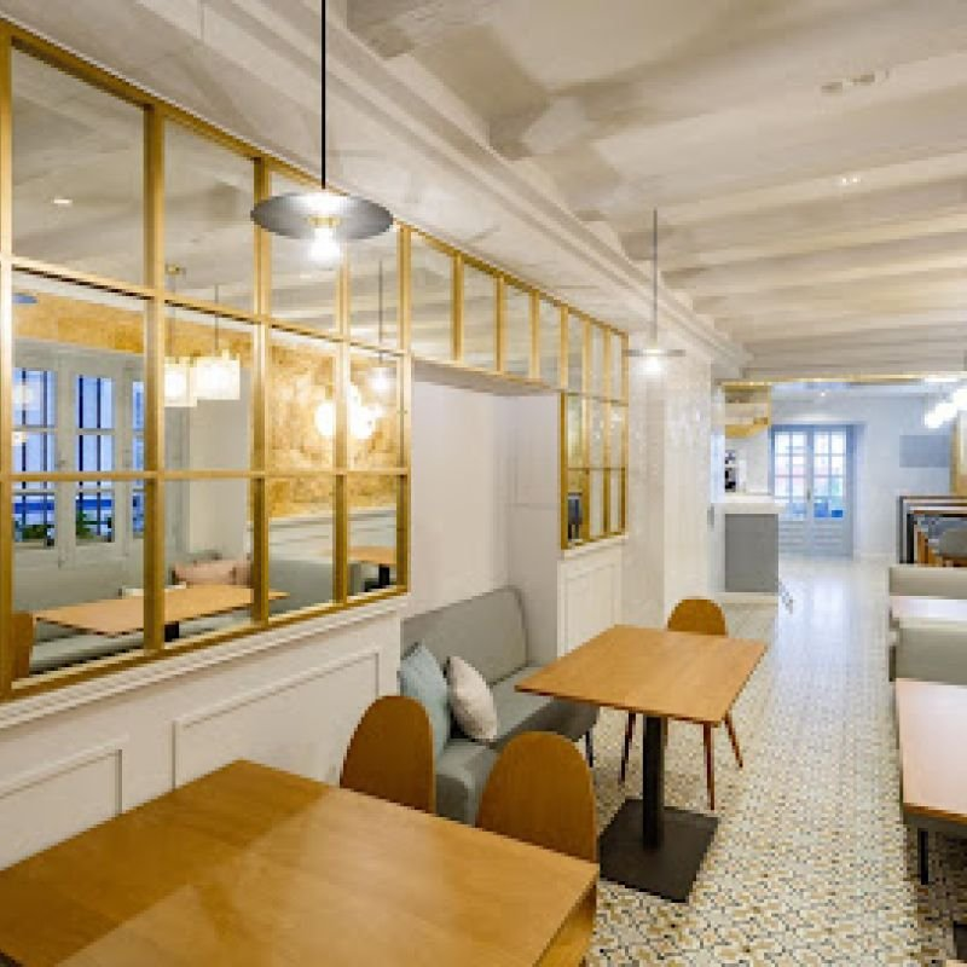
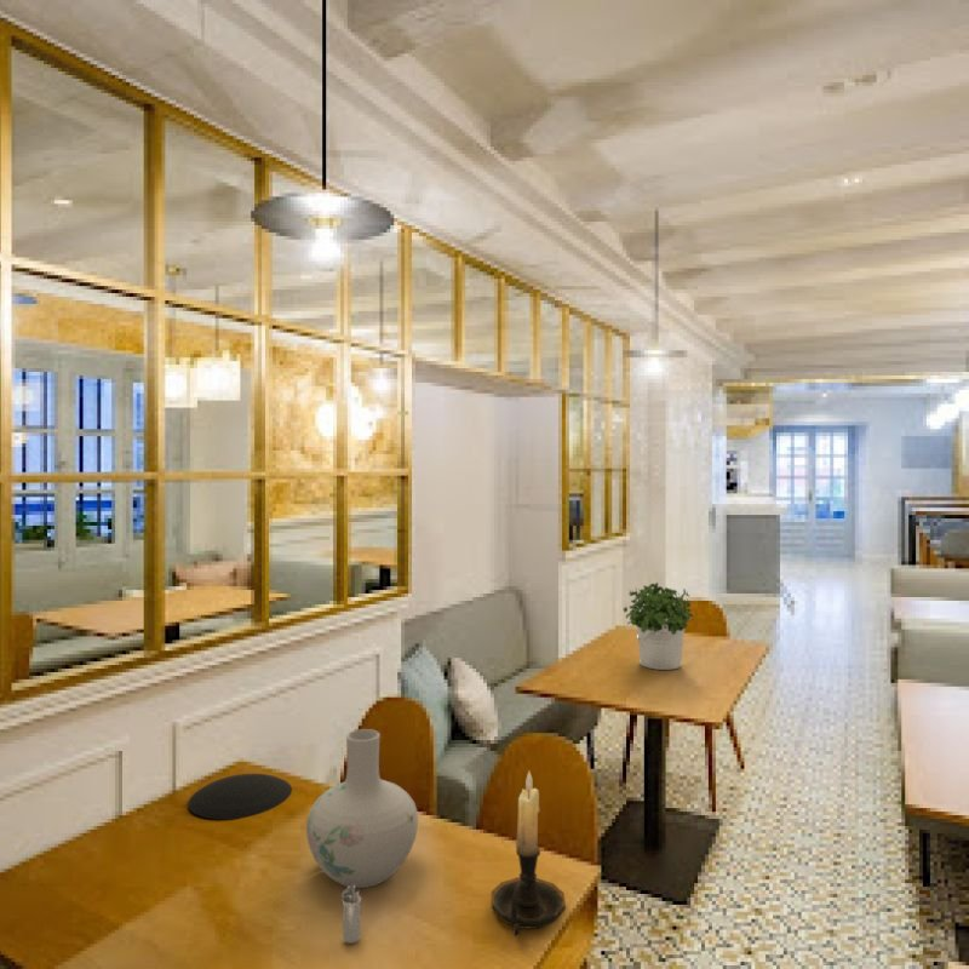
+ shaker (351, 913)
+ potted plant (656, 624)
+ plate (241, 789)
+ vase (362, 803)
+ candle holder (524, 845)
